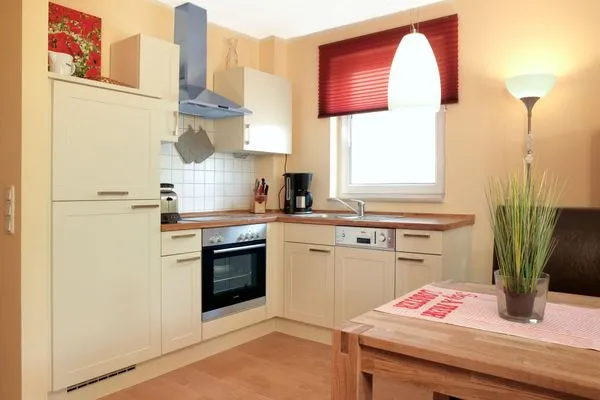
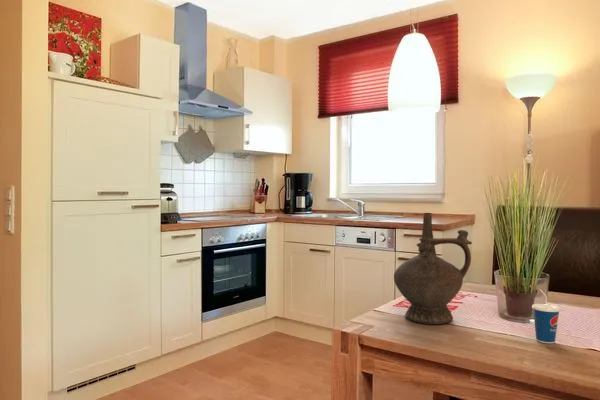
+ ceremonial vessel (432, 265)
+ cup (545, 314)
